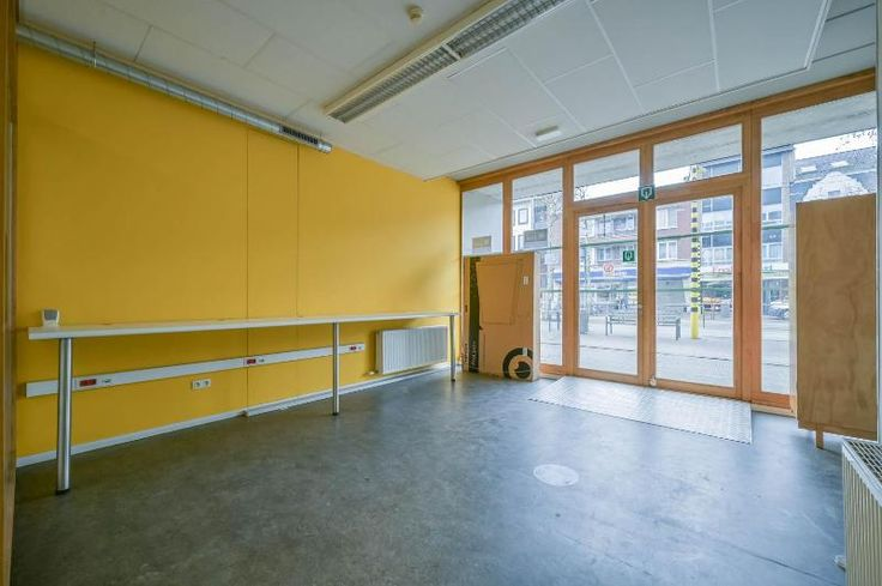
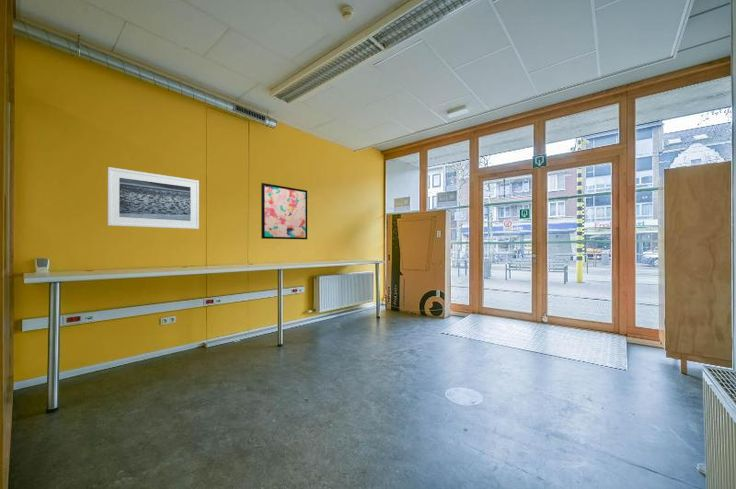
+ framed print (157, 201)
+ wall art (285, 213)
